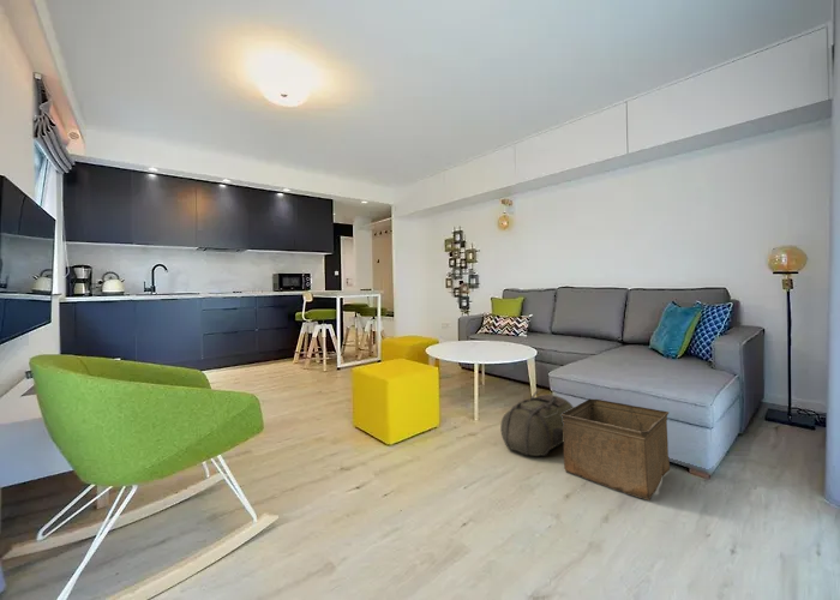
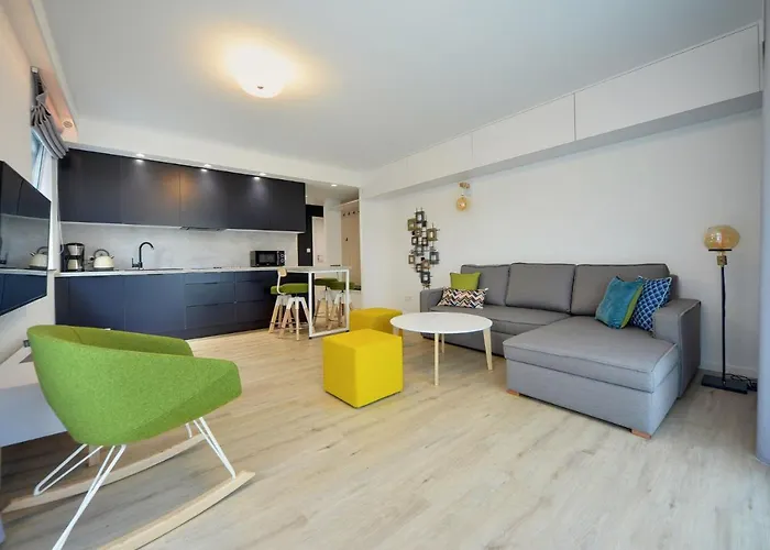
- storage bin (616, 442)
- backpack (538, 420)
